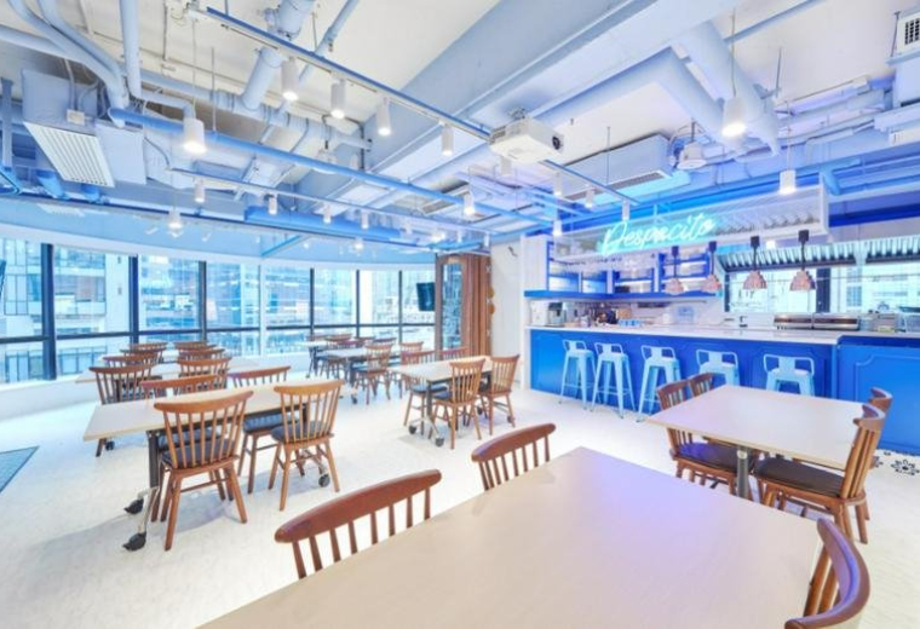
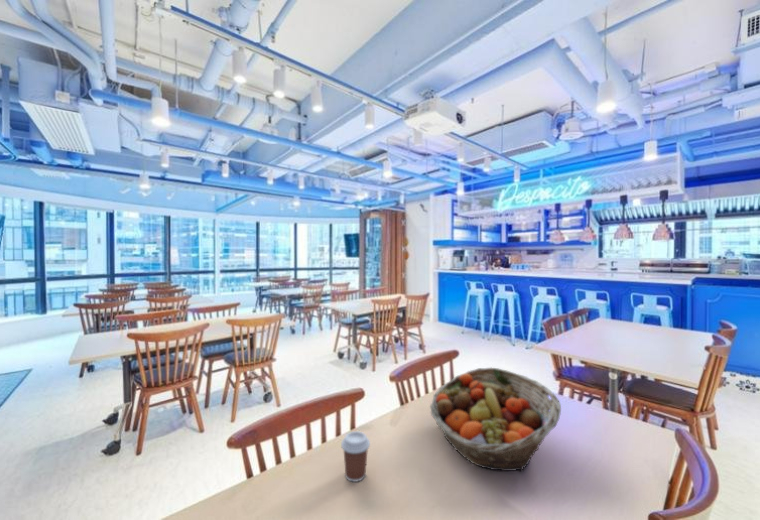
+ fruit basket (489, 412)
+ coffee cup (355, 455)
